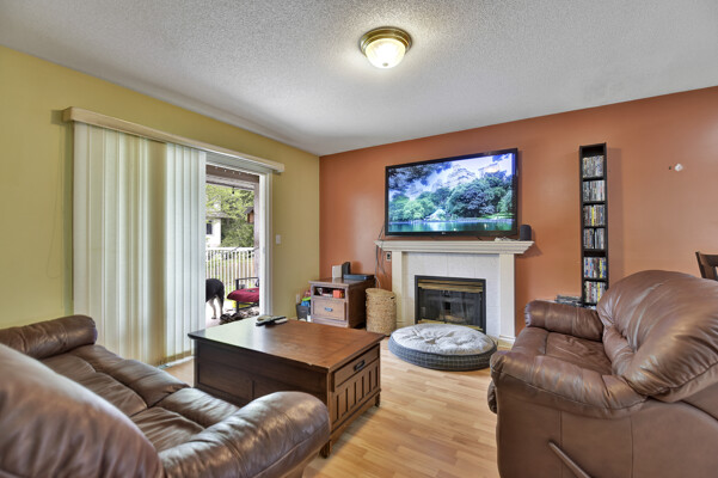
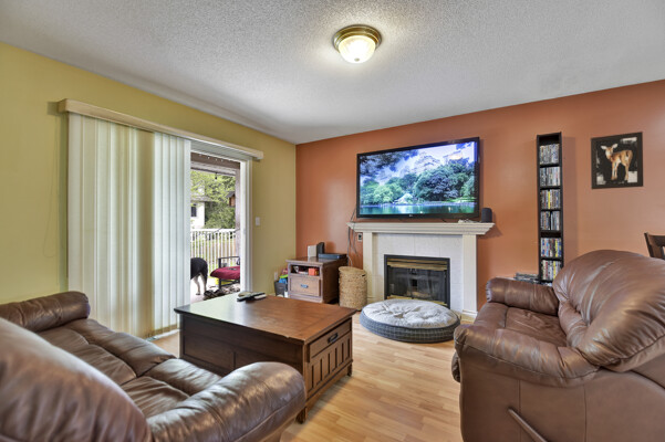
+ wall art (615, 161)
